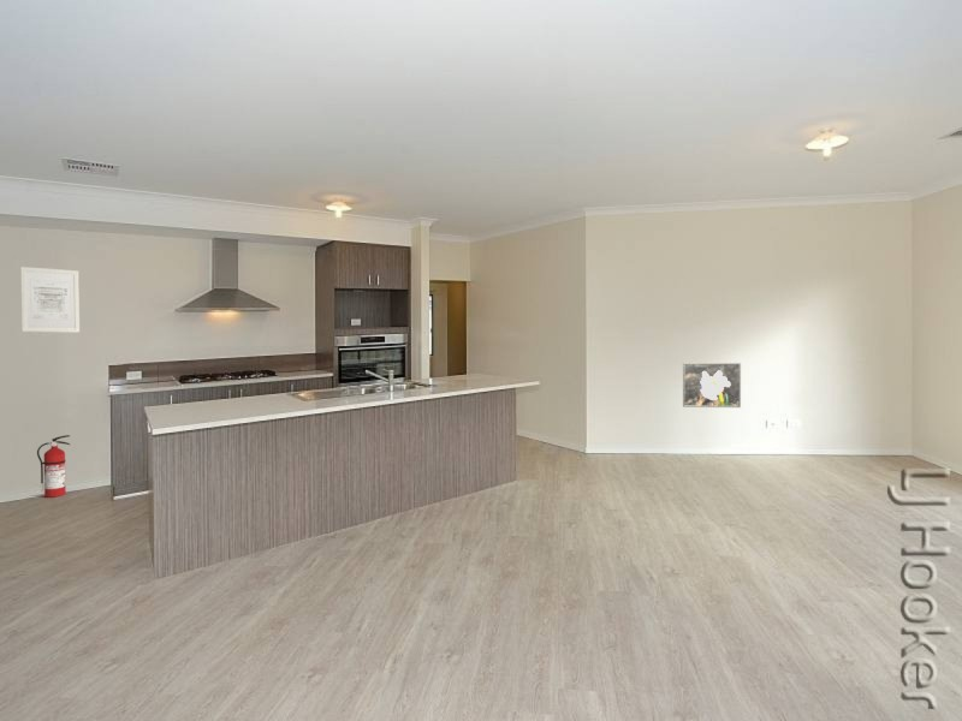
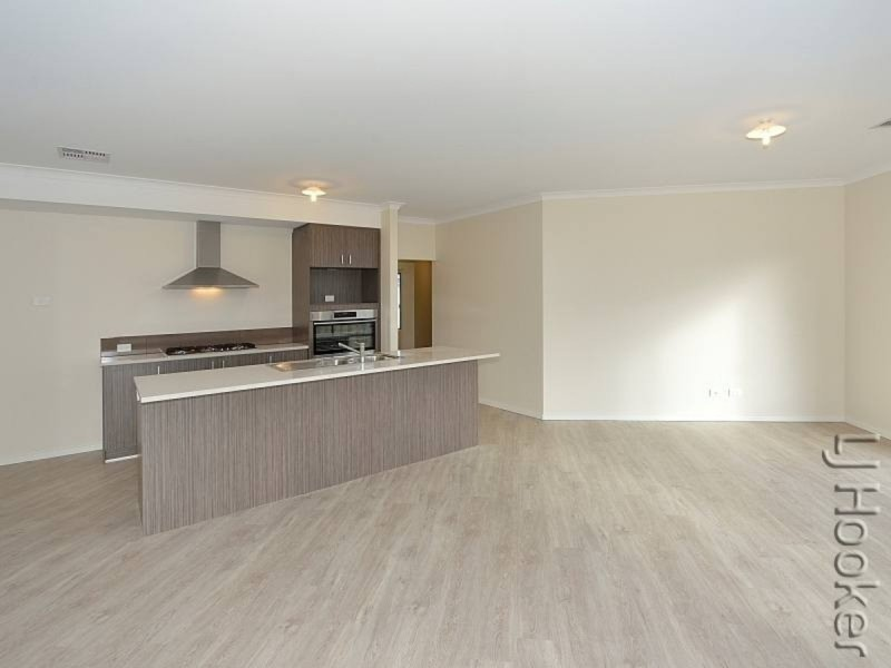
- wall art (51, 300)
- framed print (711, 385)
- fire extinguisher (54, 465)
